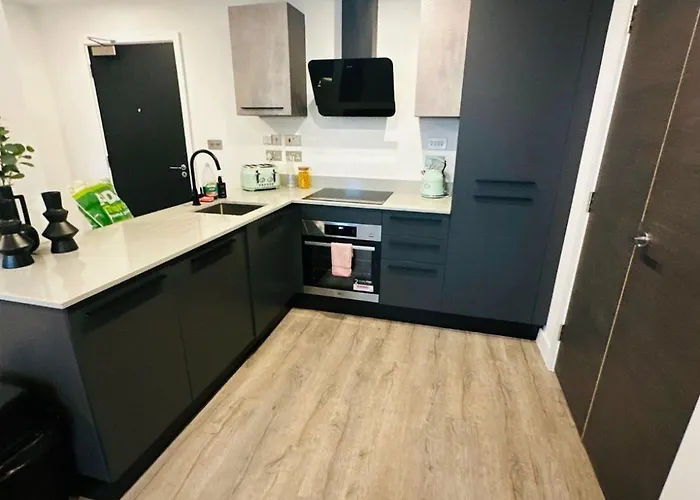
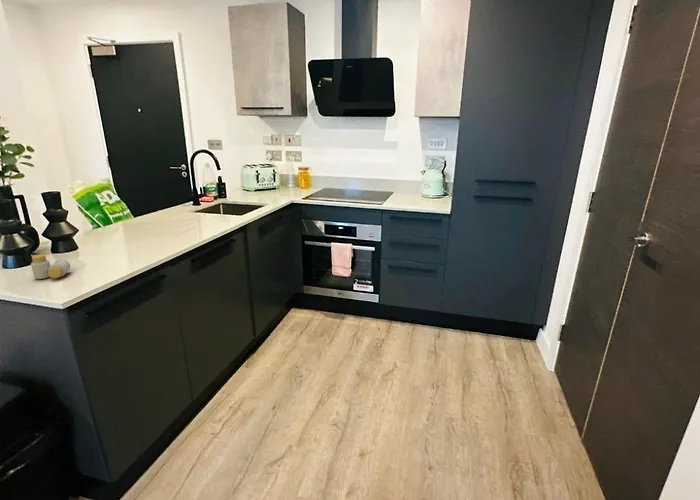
+ pill bottle (49, 266)
